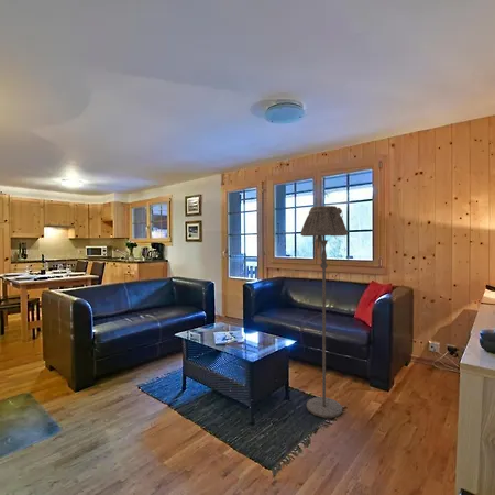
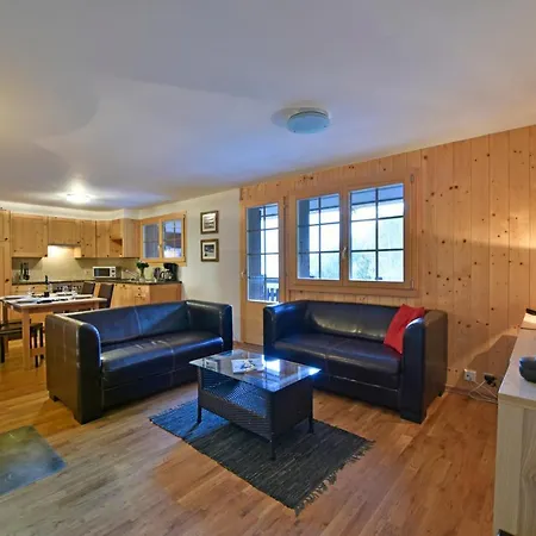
- floor lamp (323, 308)
